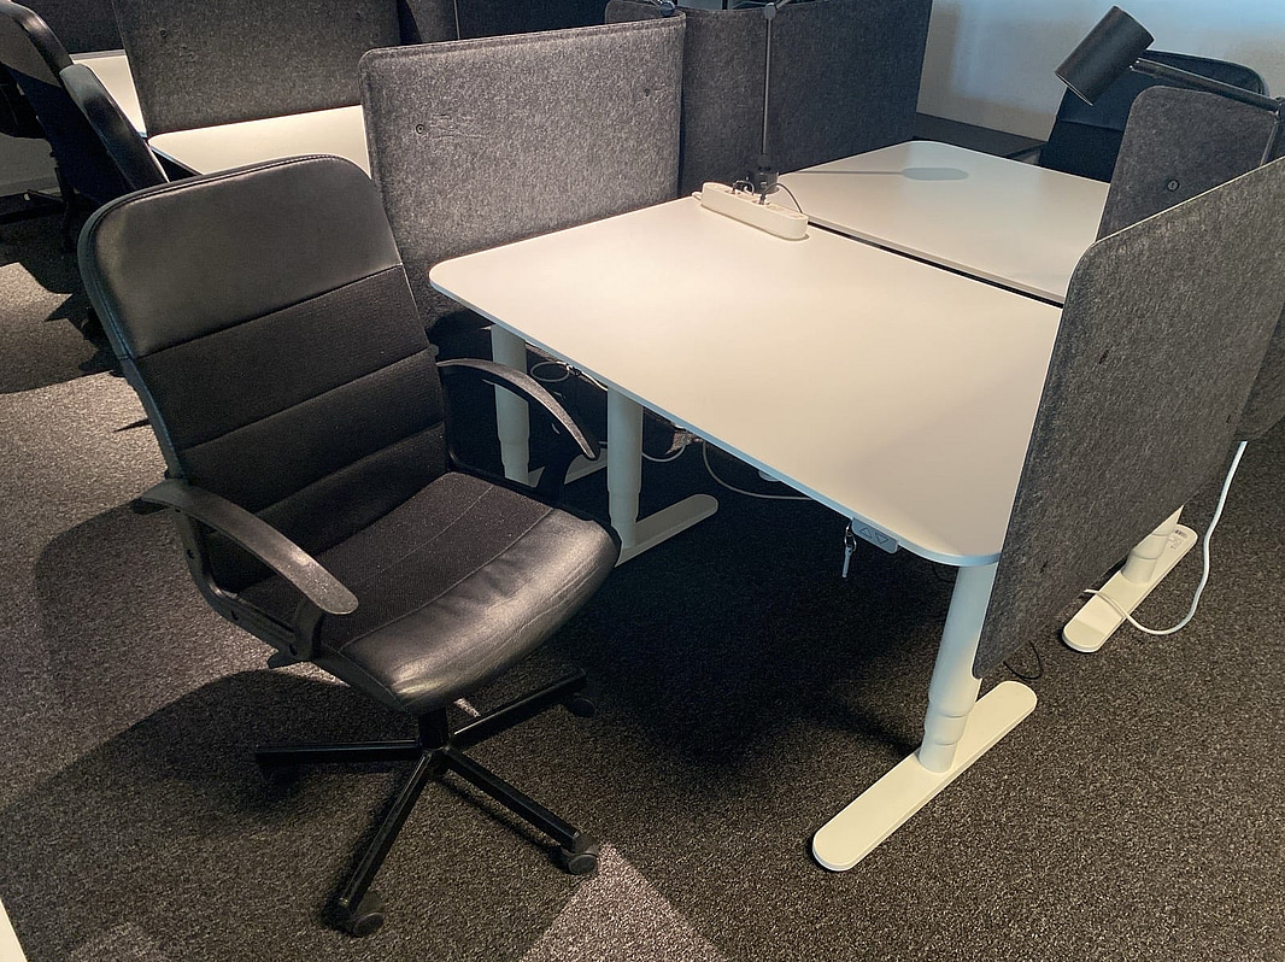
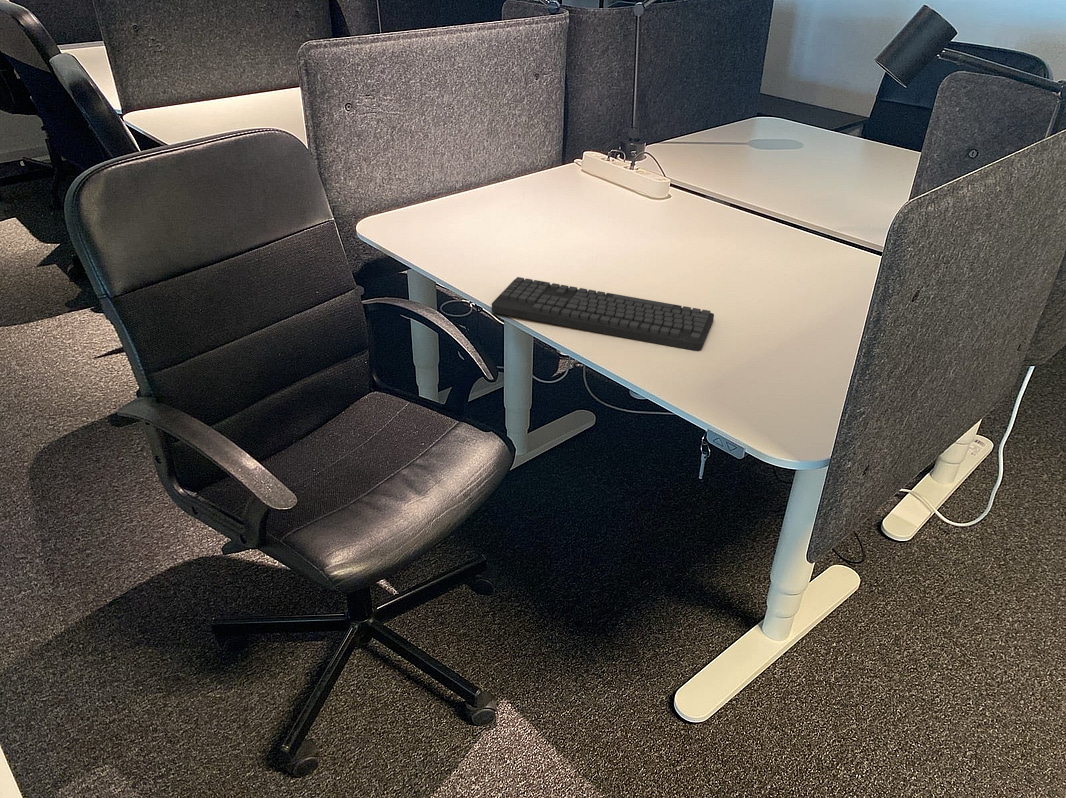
+ keyboard (601, 310)
